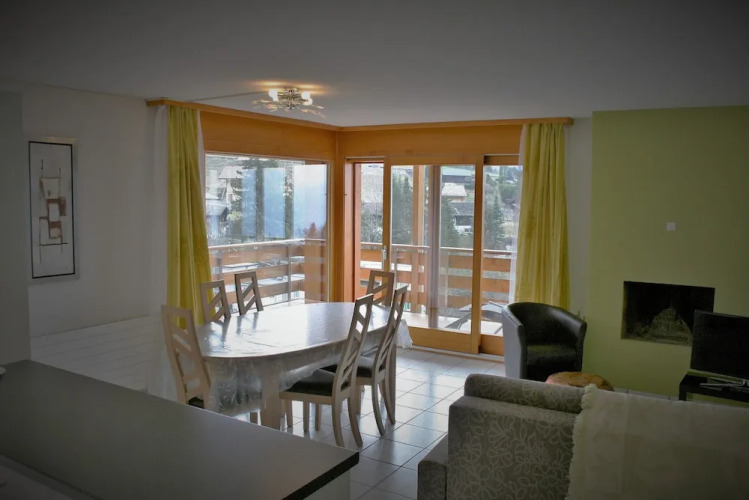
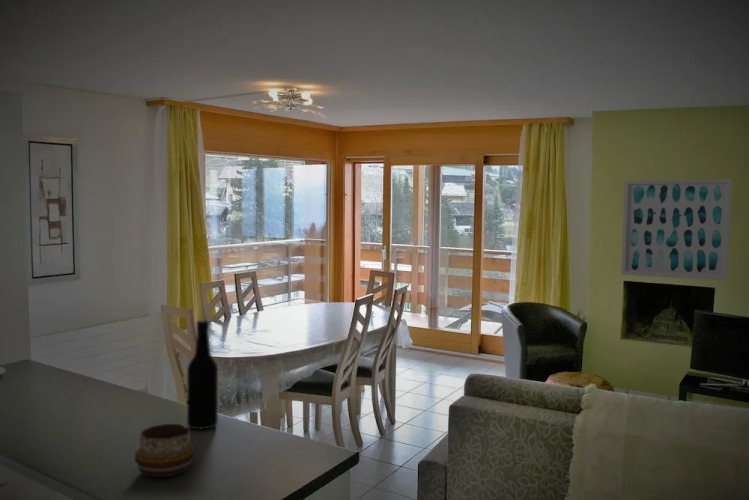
+ wall art (674, 228)
+ bottle (202, 373)
+ decorative bowl (165, 450)
